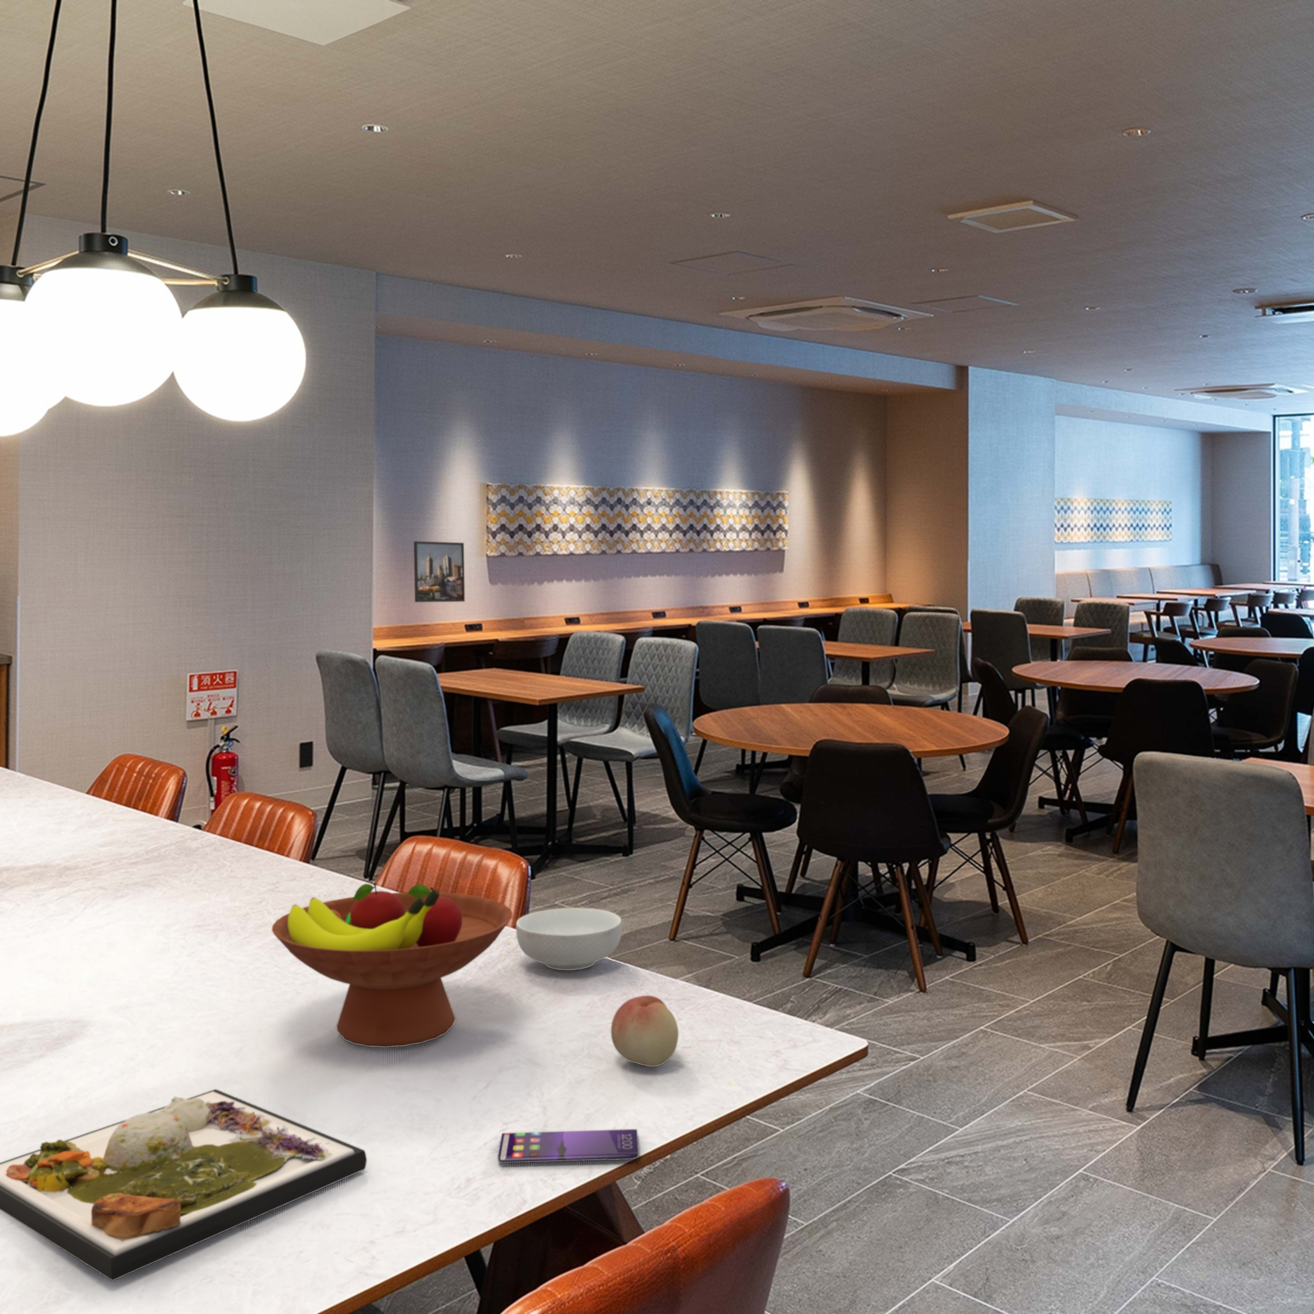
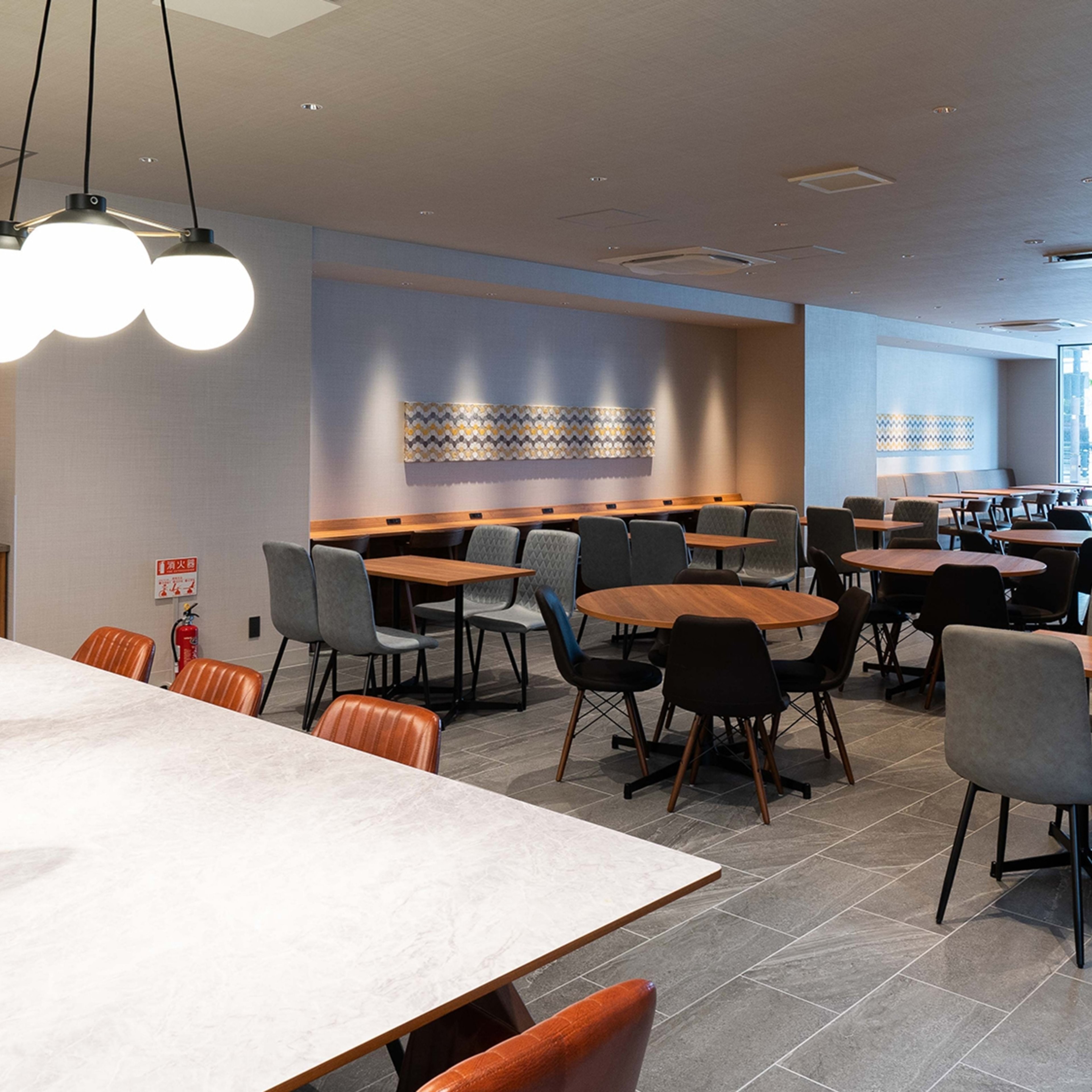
- smartphone (569, 1146)
- cereal bowl (569, 942)
- dinner plate (171, 1156)
- fruit (646, 1030)
- fruit bowl (395, 953)
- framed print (439, 572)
